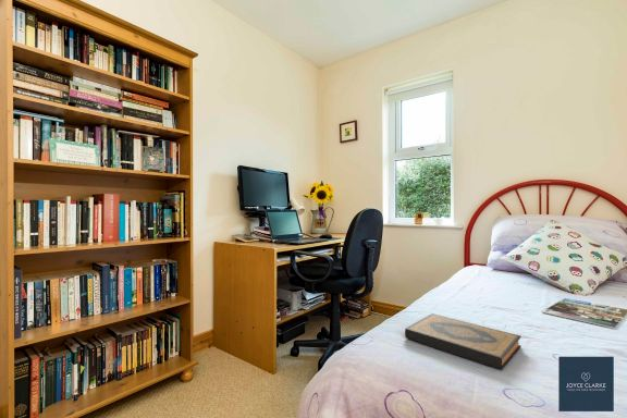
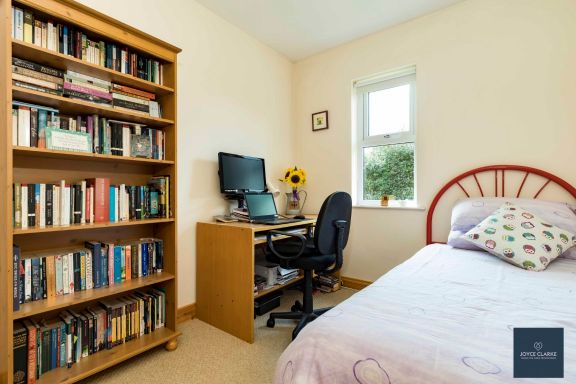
- magazine (586, 310)
- hardback book (460, 336)
